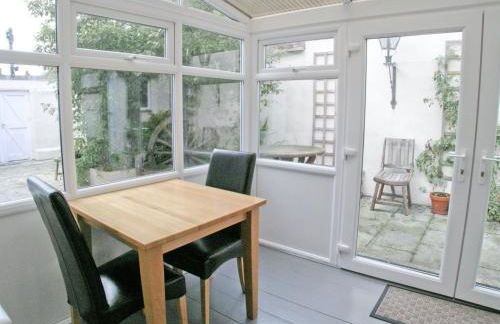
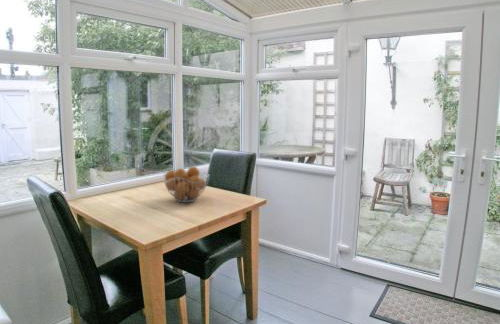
+ fruit basket (186, 183)
